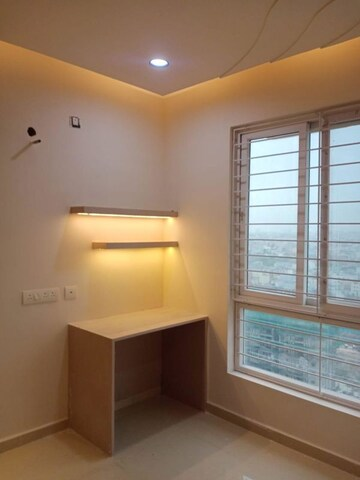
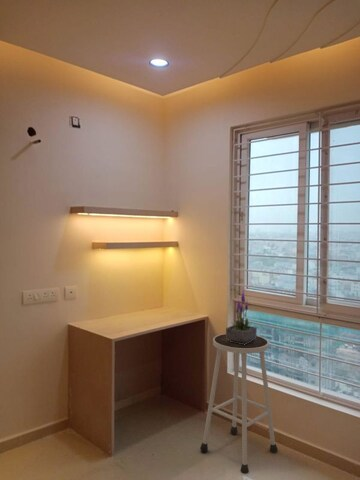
+ stool (239, 396)
+ potted plant (241, 314)
